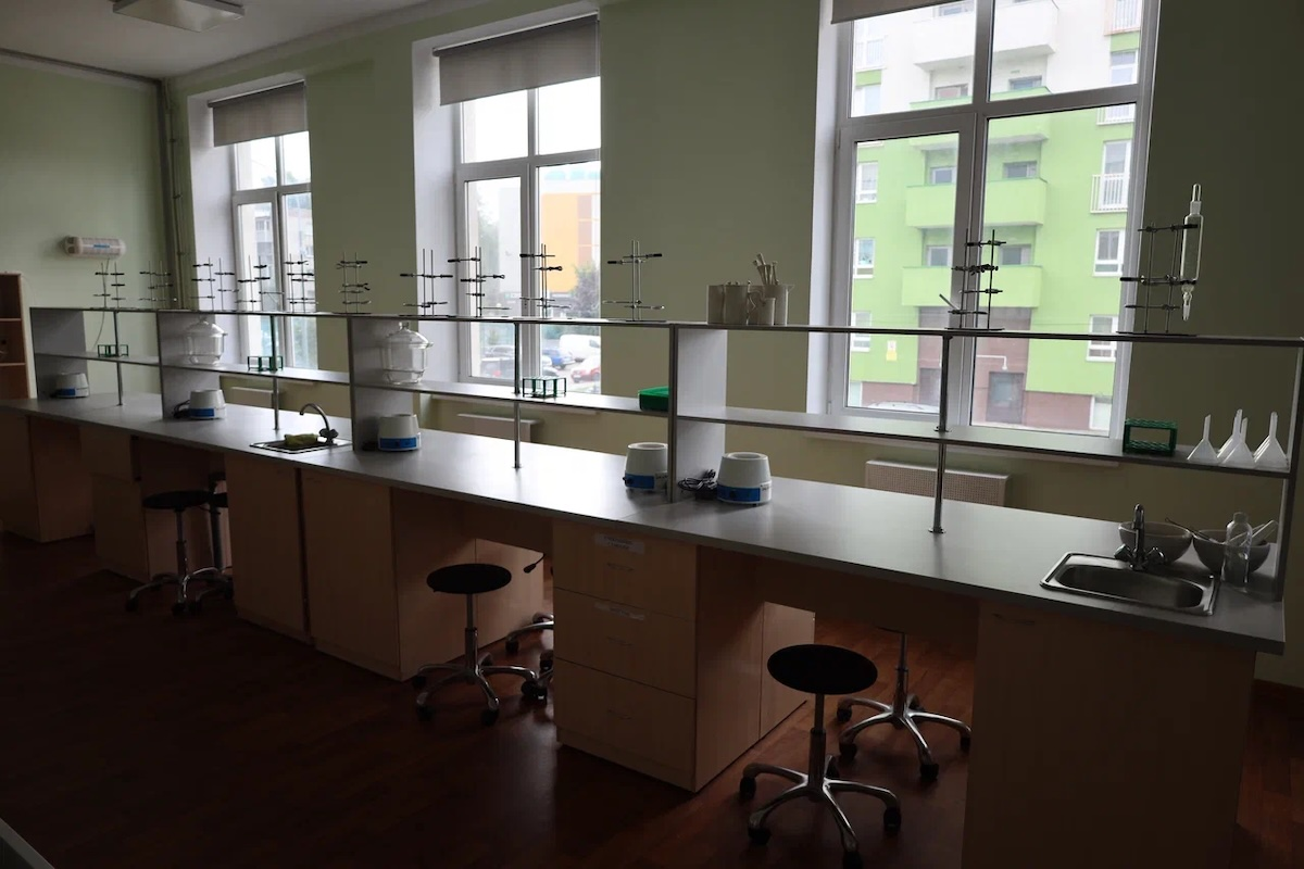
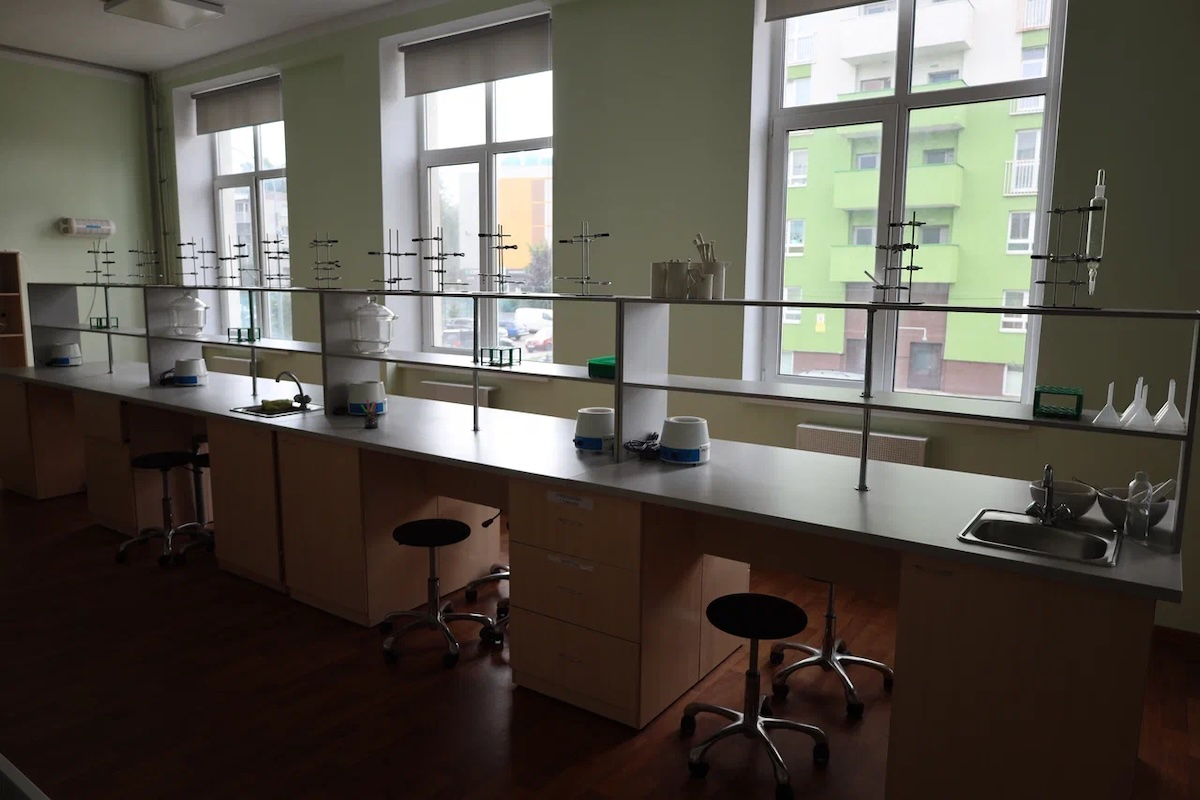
+ pen holder (369, 413)
